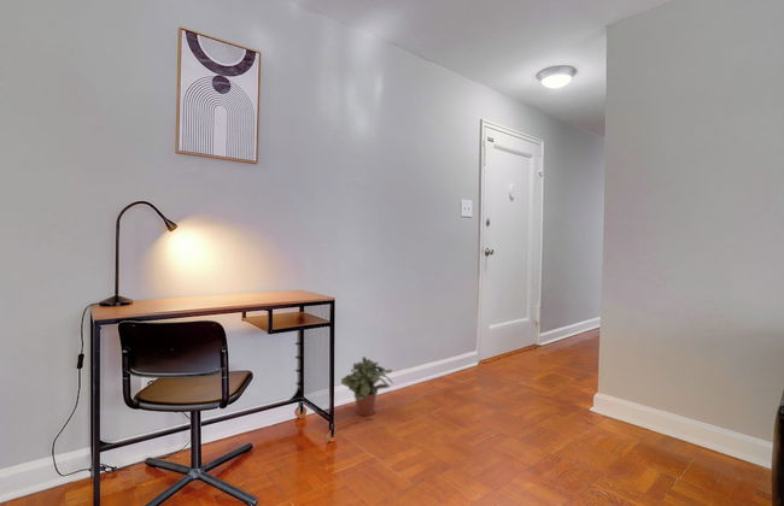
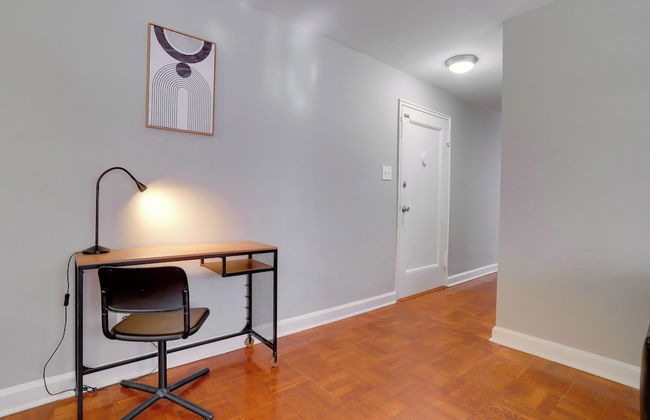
- potted plant (365, 384)
